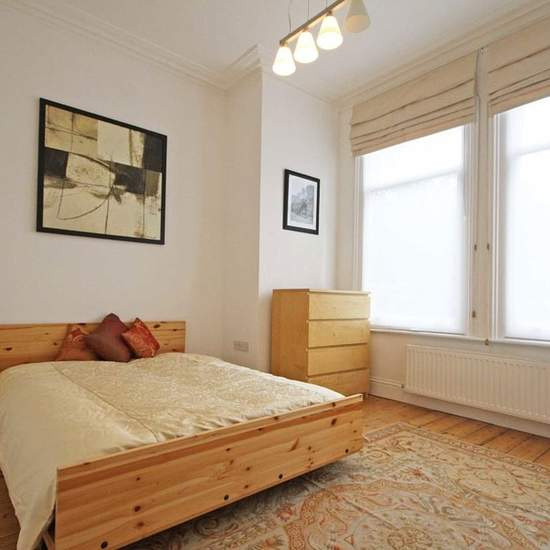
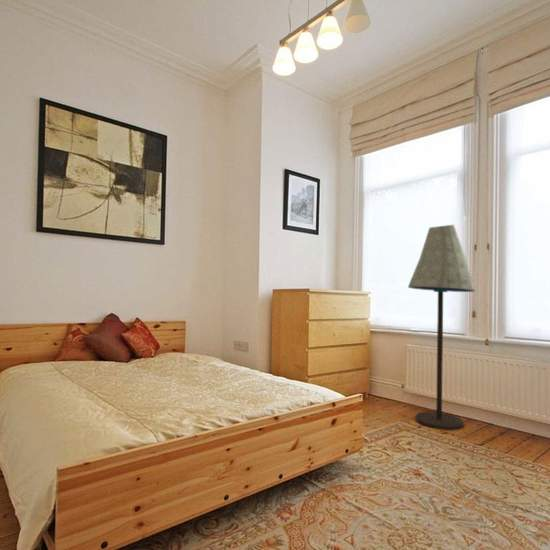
+ floor lamp (440, 322)
